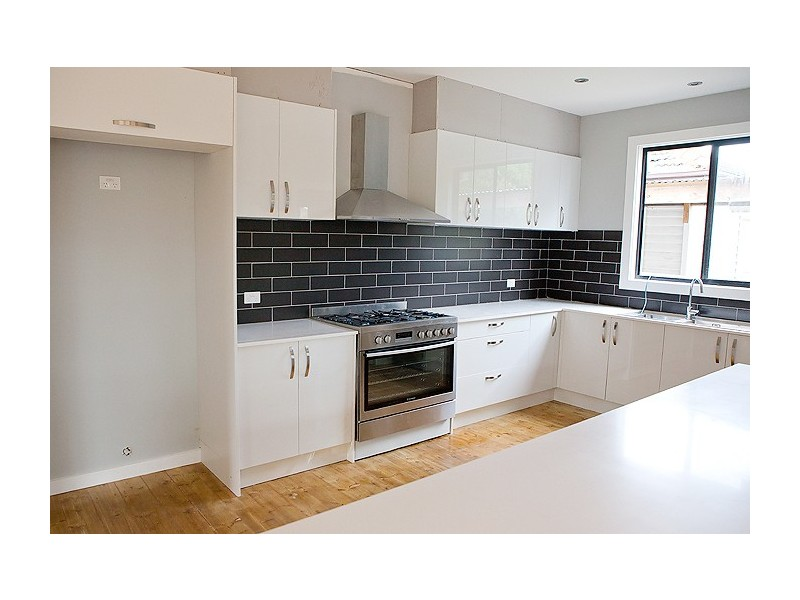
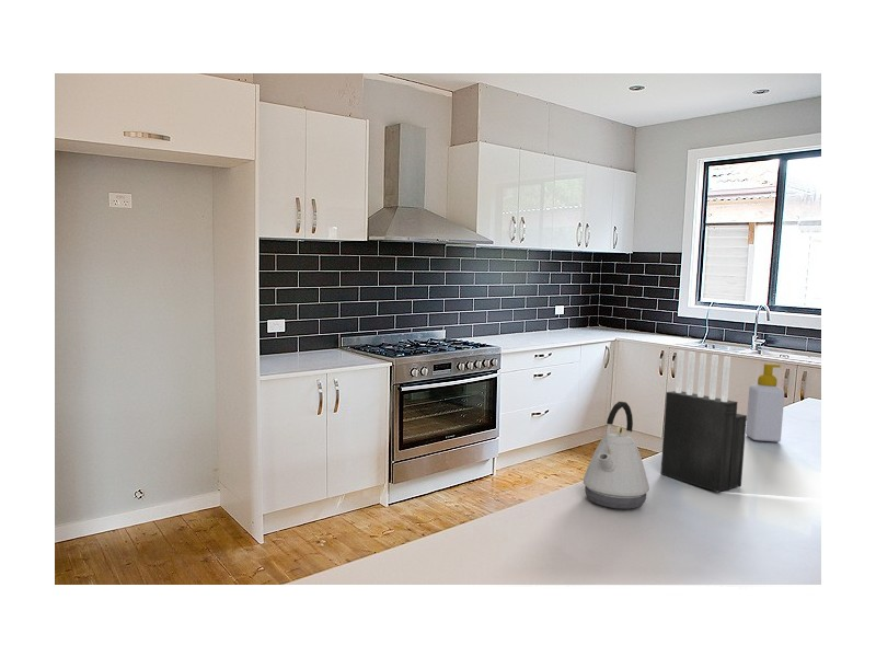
+ knife block (706, 416)
+ soap bottle (765, 401)
+ kettle (616, 451)
